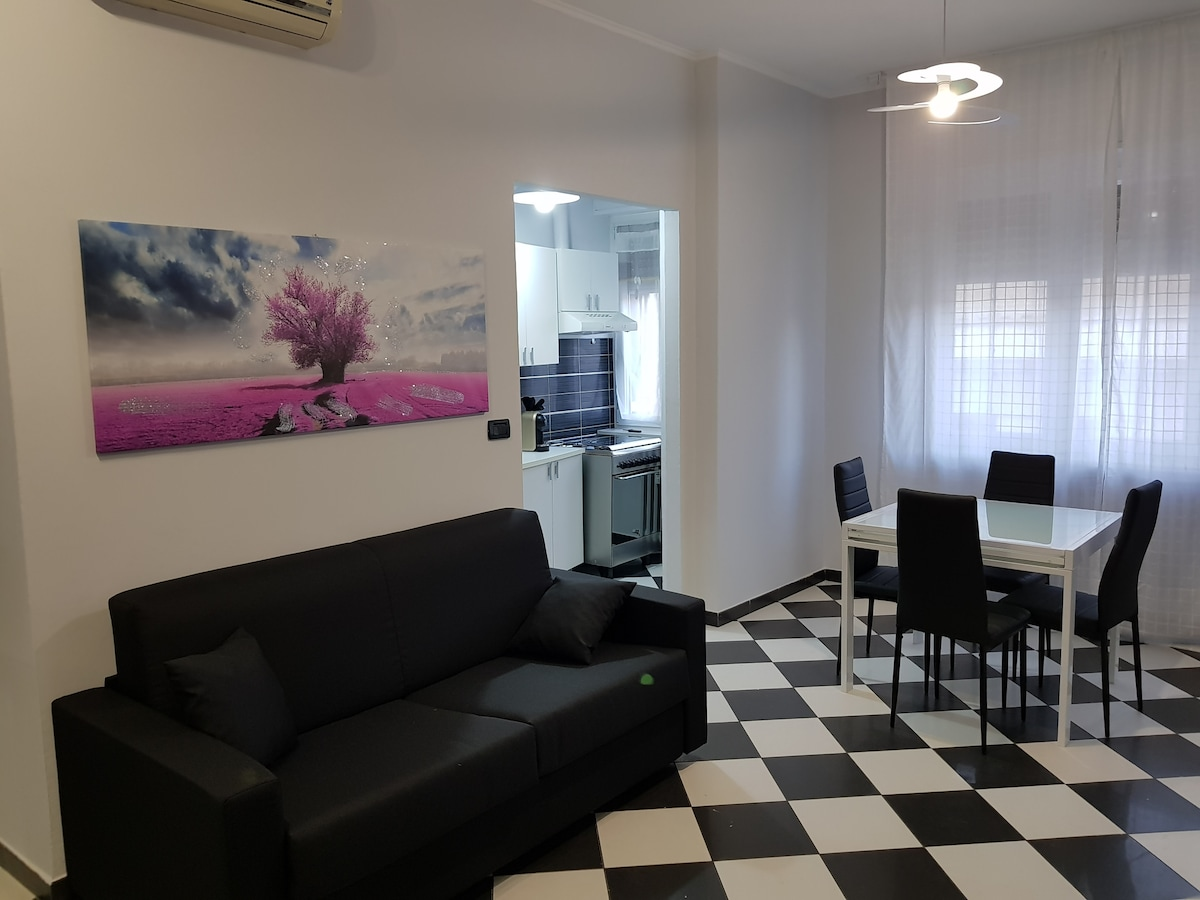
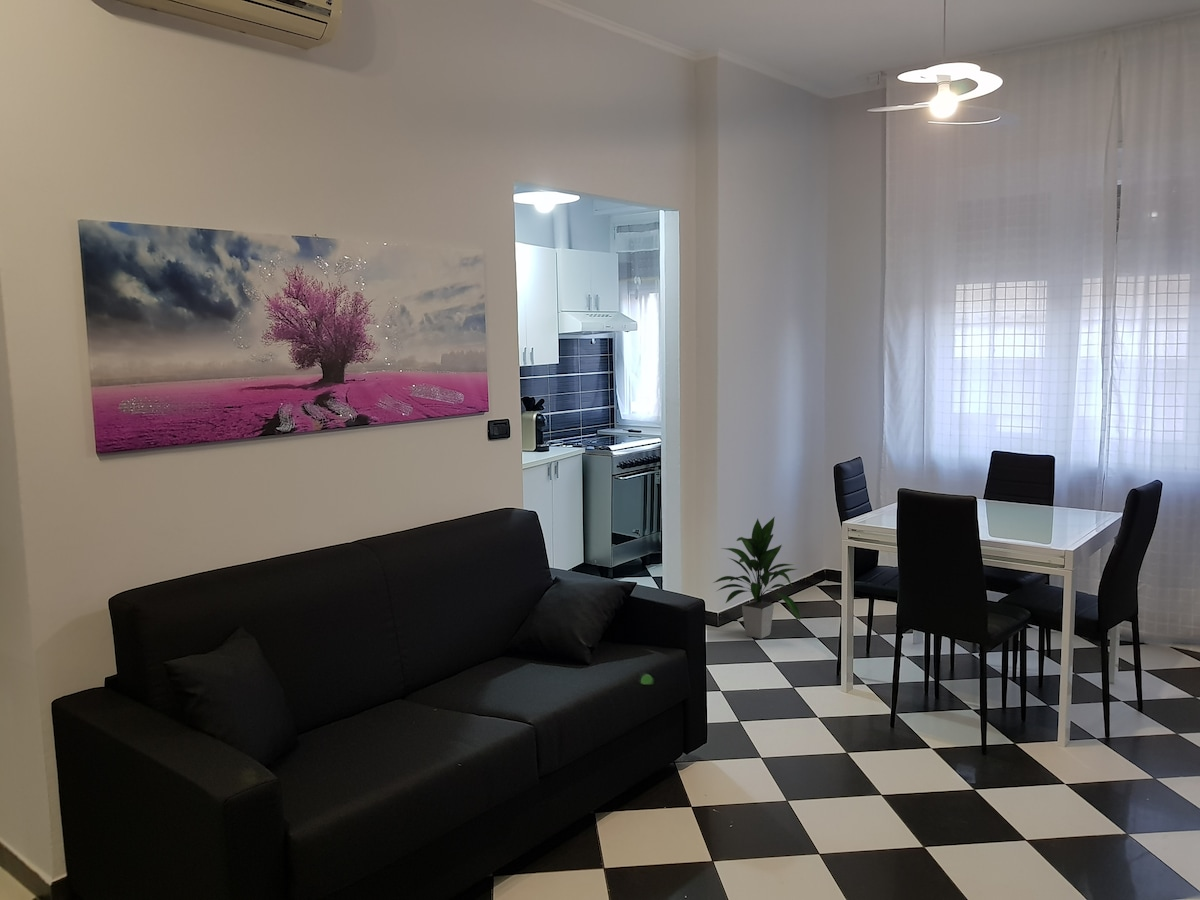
+ indoor plant (759, 578)
